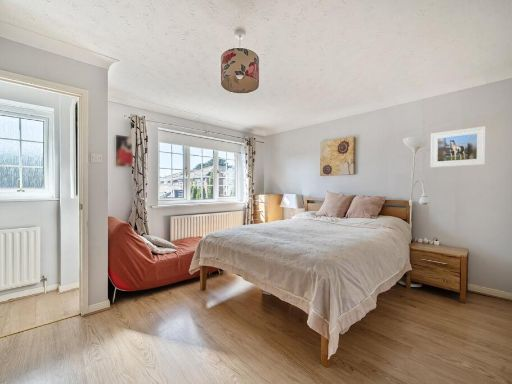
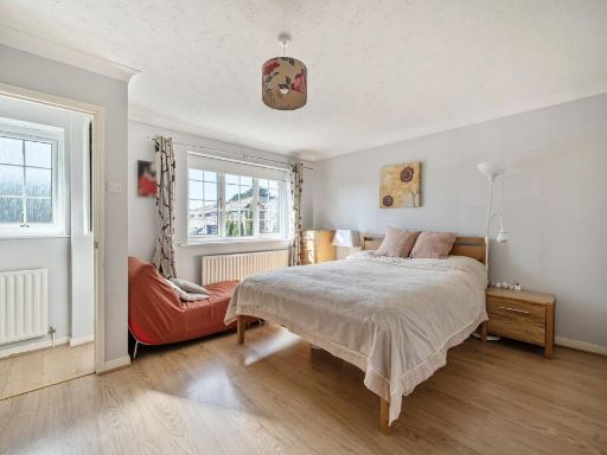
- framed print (456, 148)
